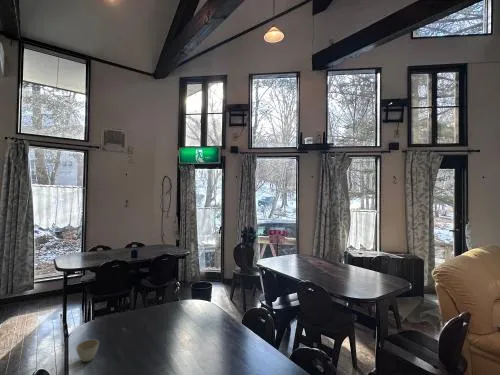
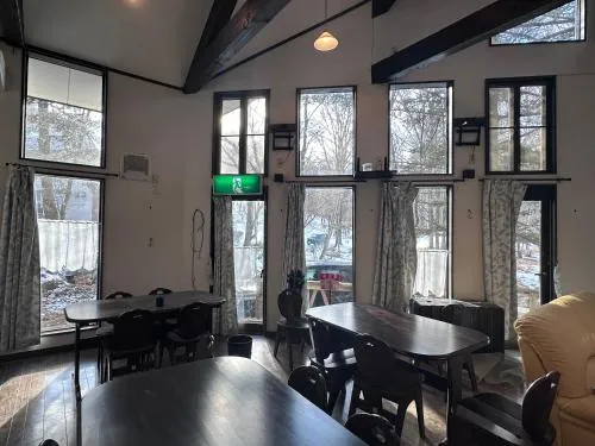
- flower pot (87, 351)
